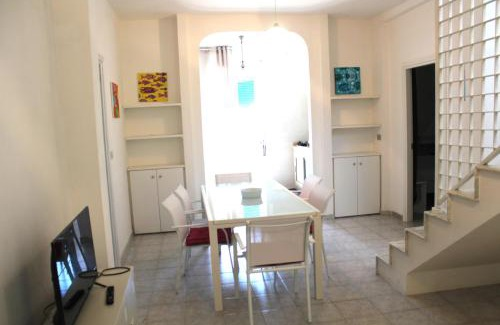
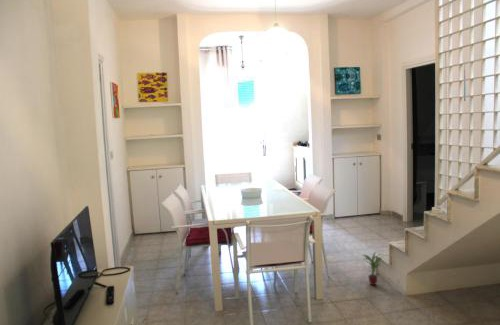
+ potted plant (371, 268)
